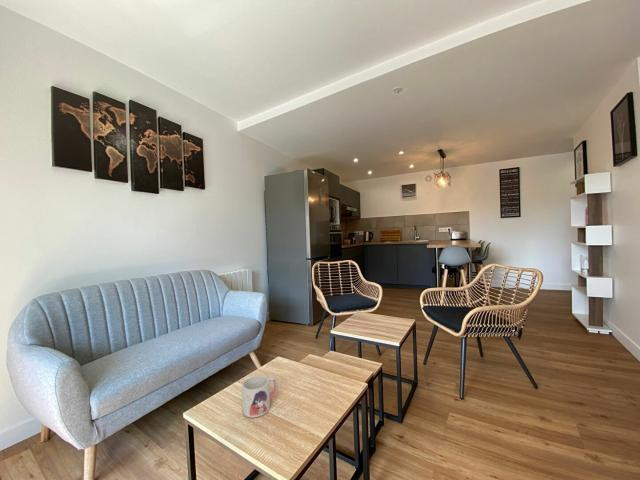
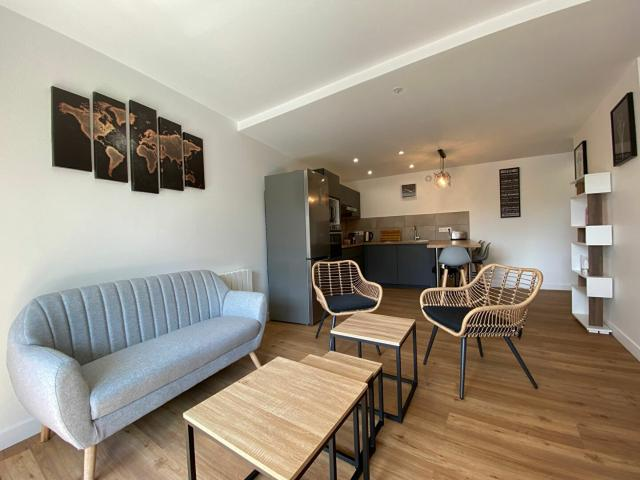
- mug (260, 393)
